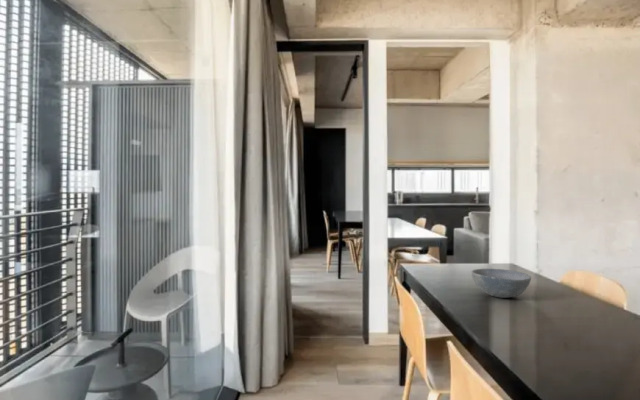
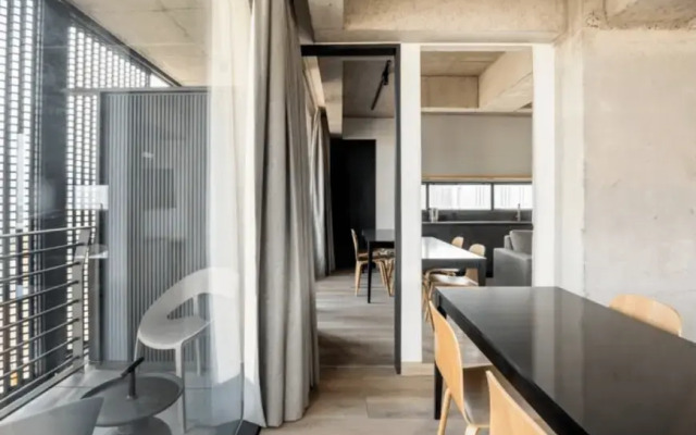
- bowl (500, 284)
